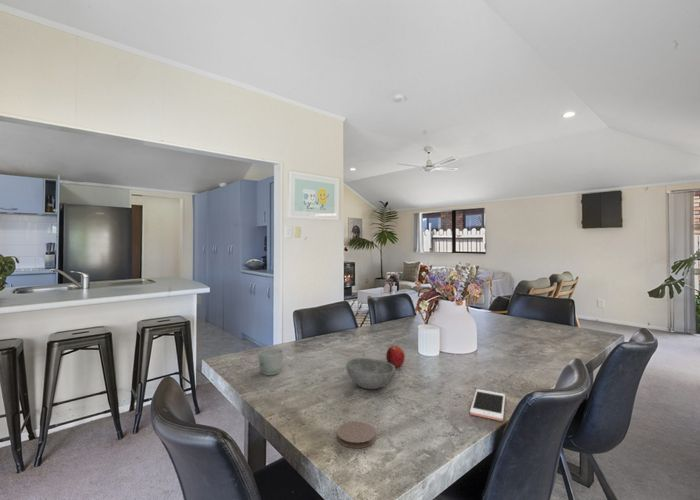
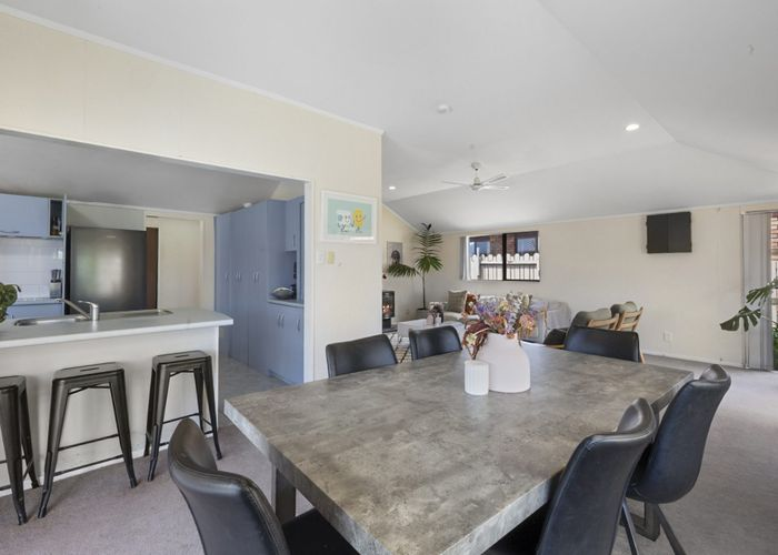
- mug (269, 360)
- bowl (370, 374)
- cell phone (488, 403)
- coaster (356, 434)
- fruit (395, 355)
